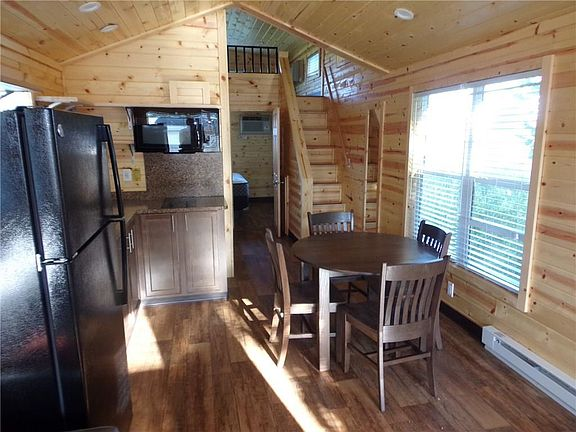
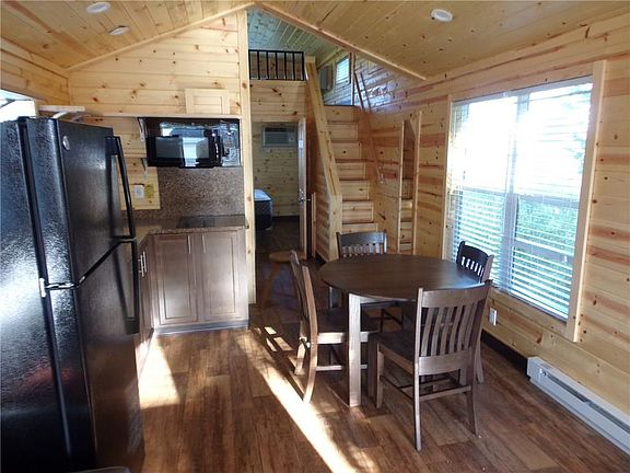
+ stool (275, 276)
